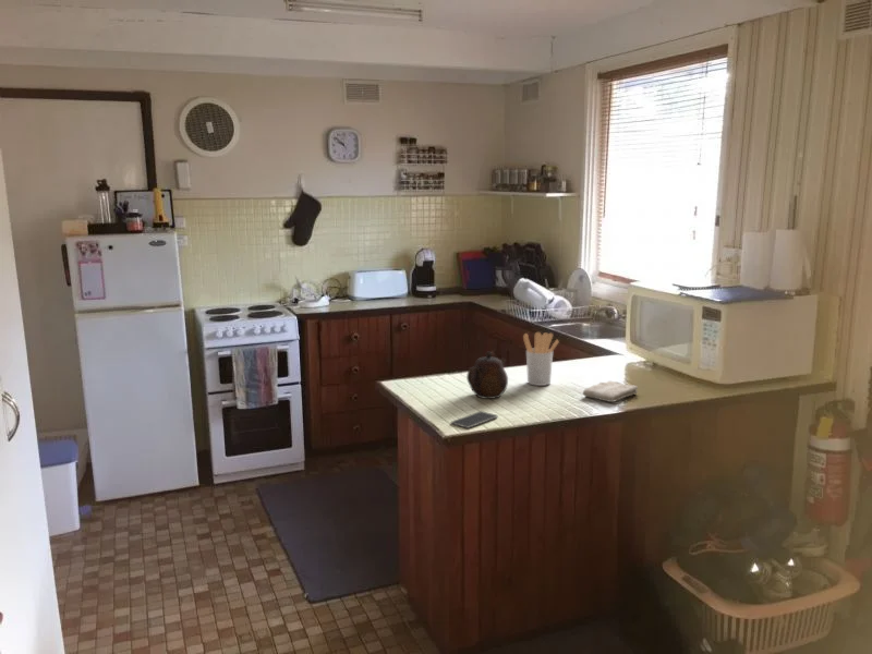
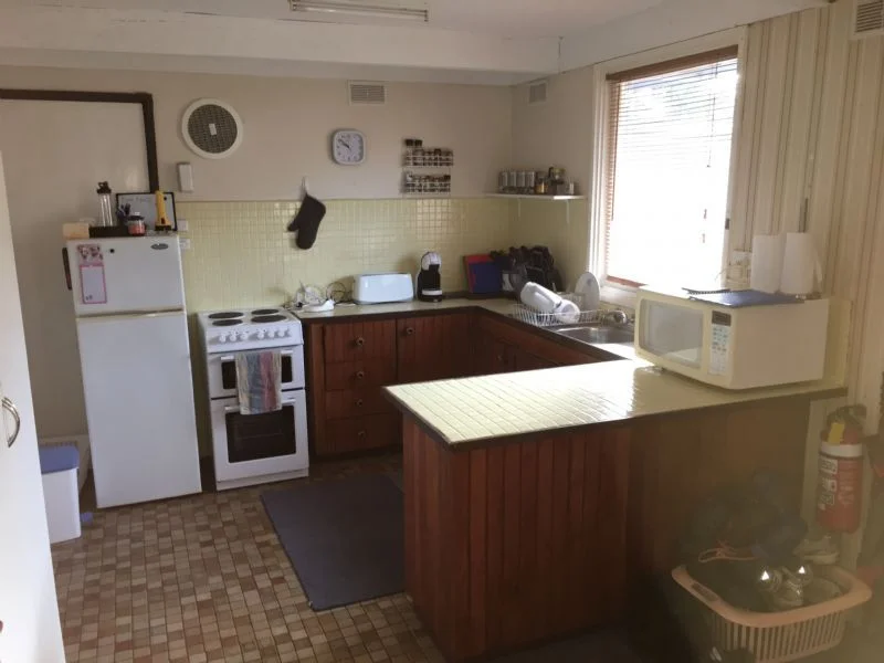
- smartphone (474, 419)
- teapot (486, 374)
- utensil holder (540, 356)
- washcloth (610, 390)
